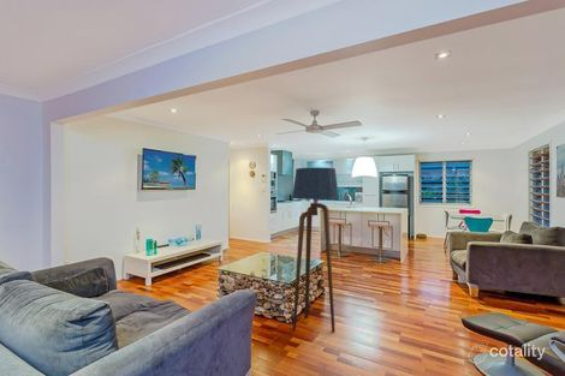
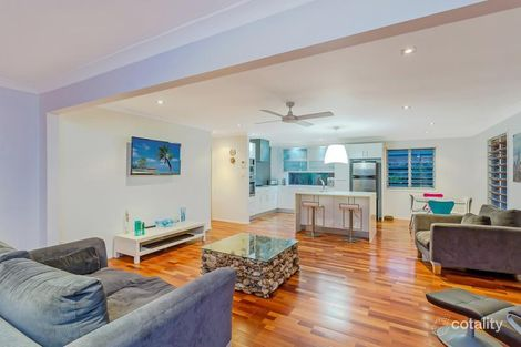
- floor lamp (310, 247)
